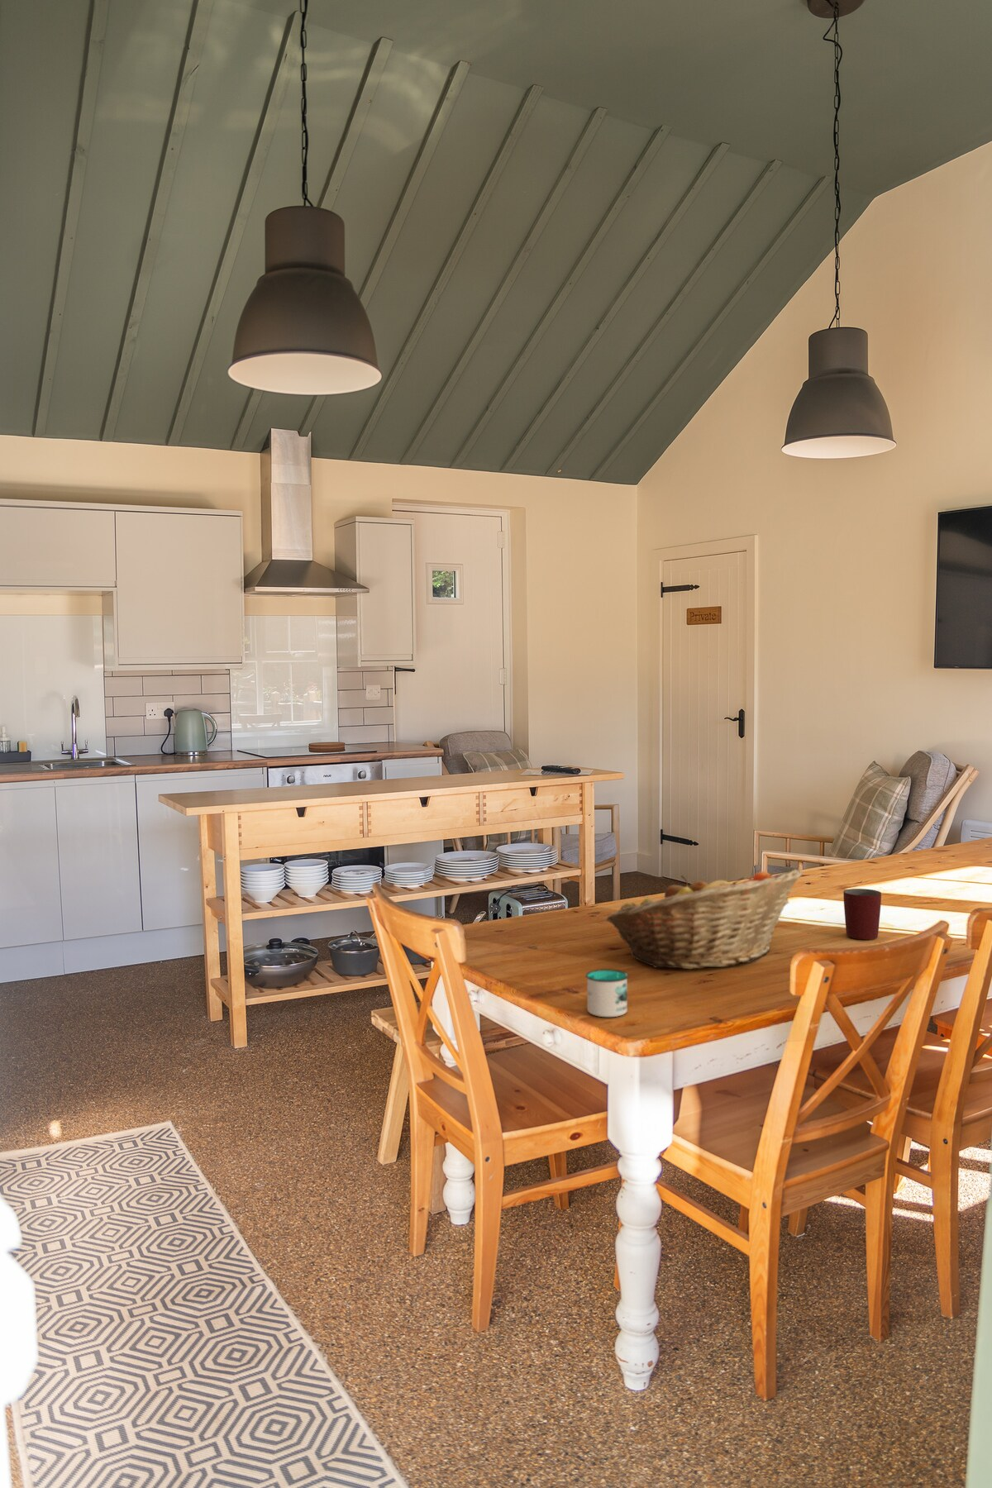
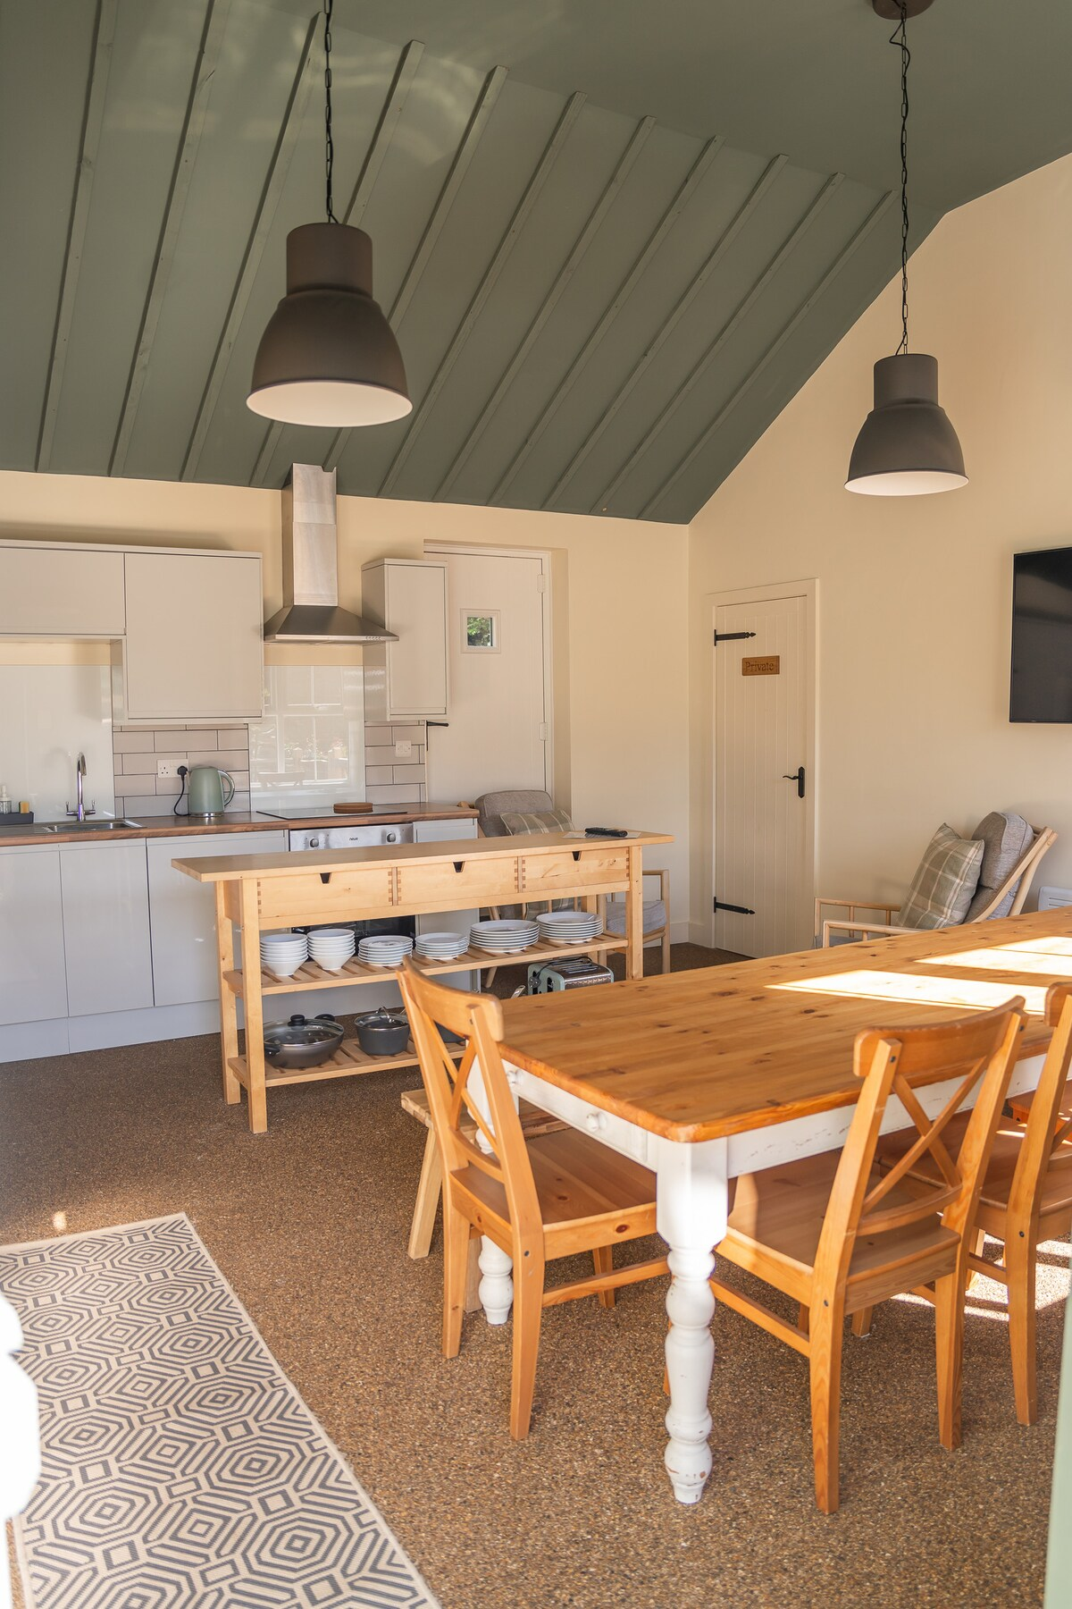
- mug (610, 991)
- mug (864, 912)
- fruit basket (706, 911)
